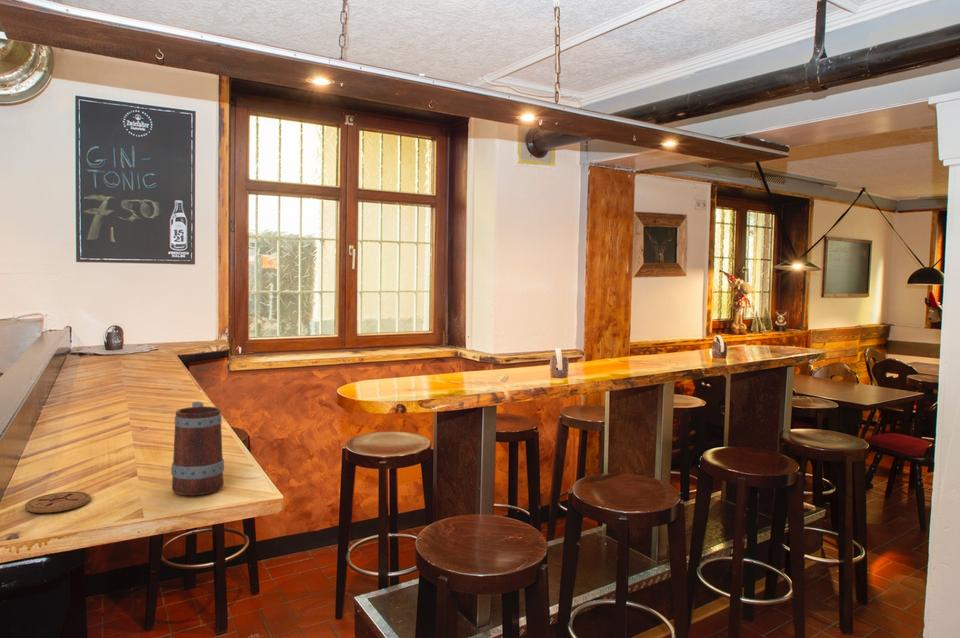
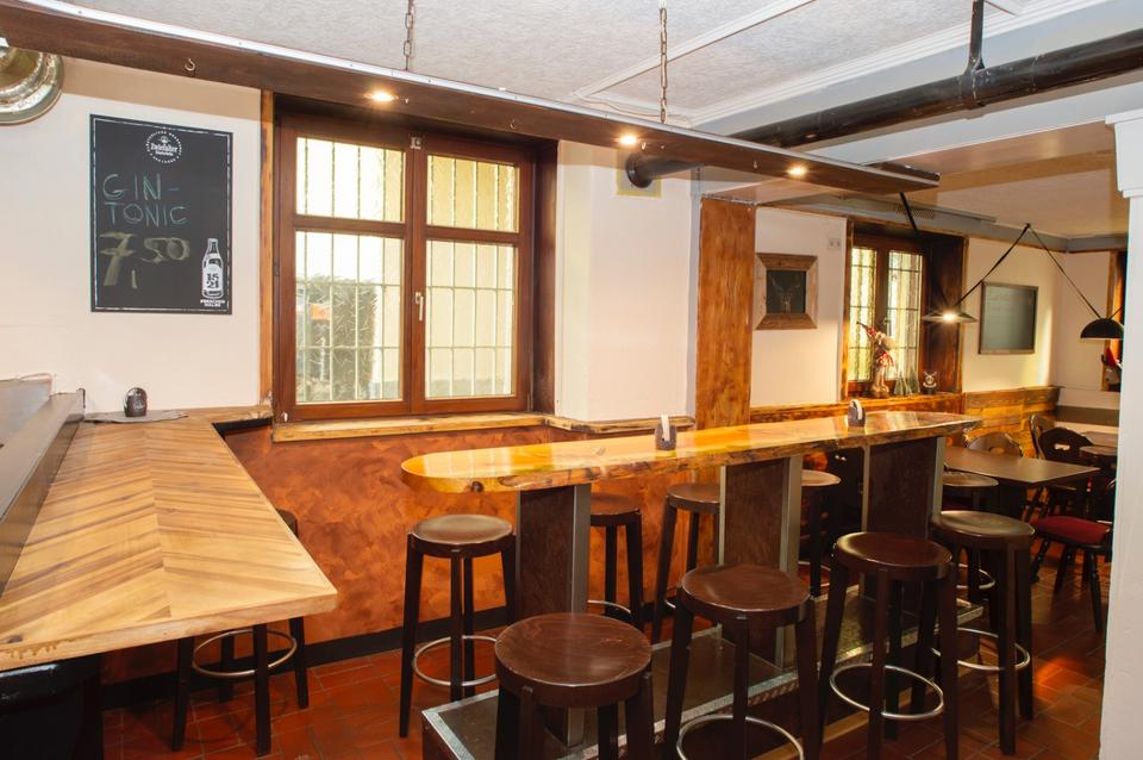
- beer mug (198, 445)
- coaster (58, 501)
